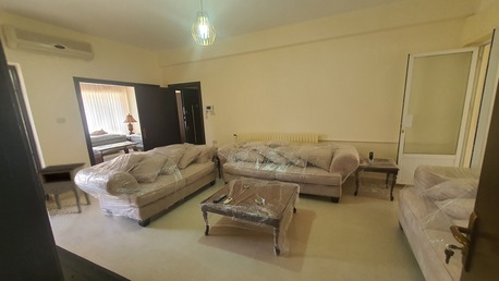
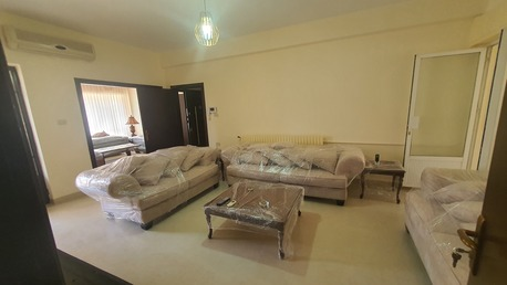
- nightstand (64, 188)
